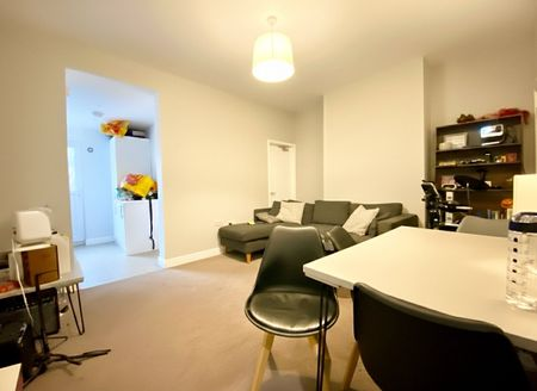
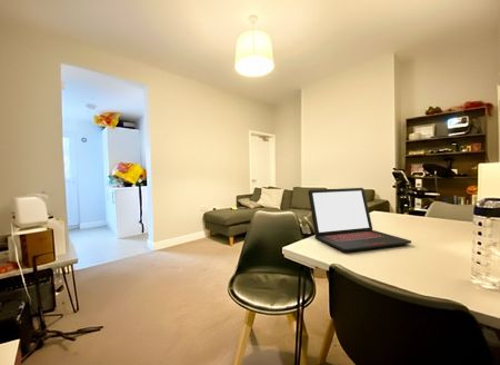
+ laptop (356, 215)
